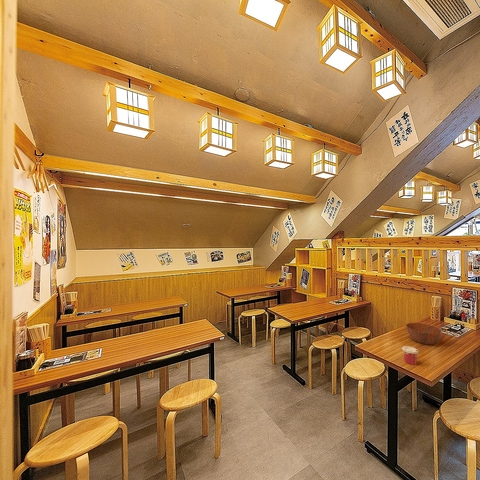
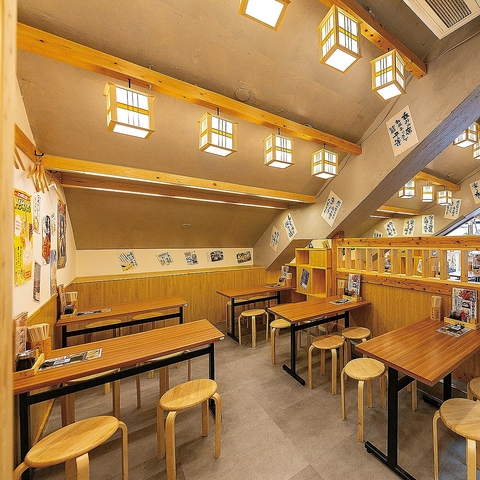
- bowl (423, 334)
- cup (410, 355)
